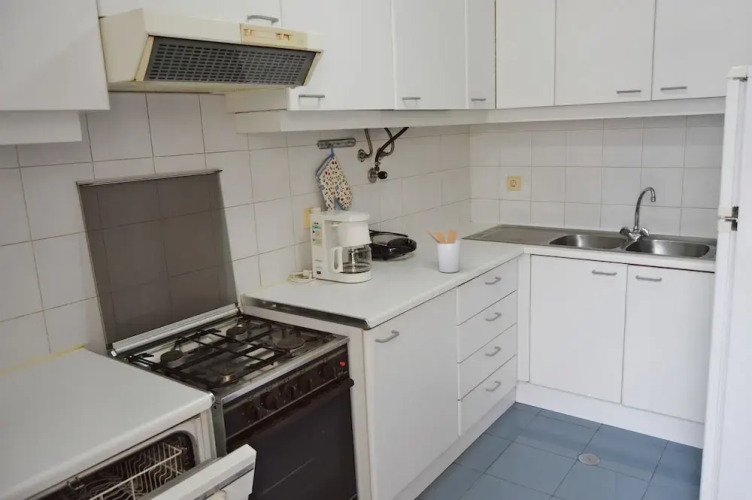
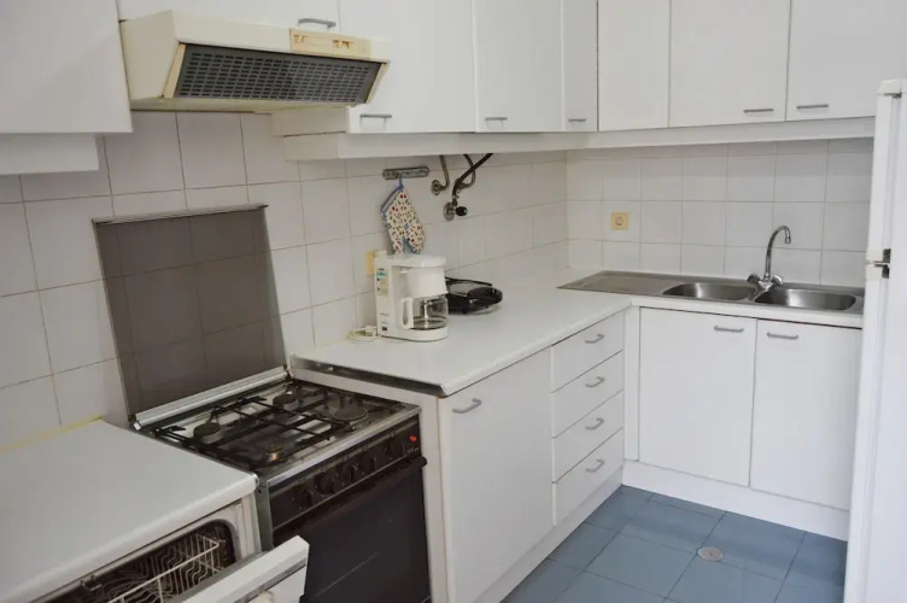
- utensil holder (443, 249)
